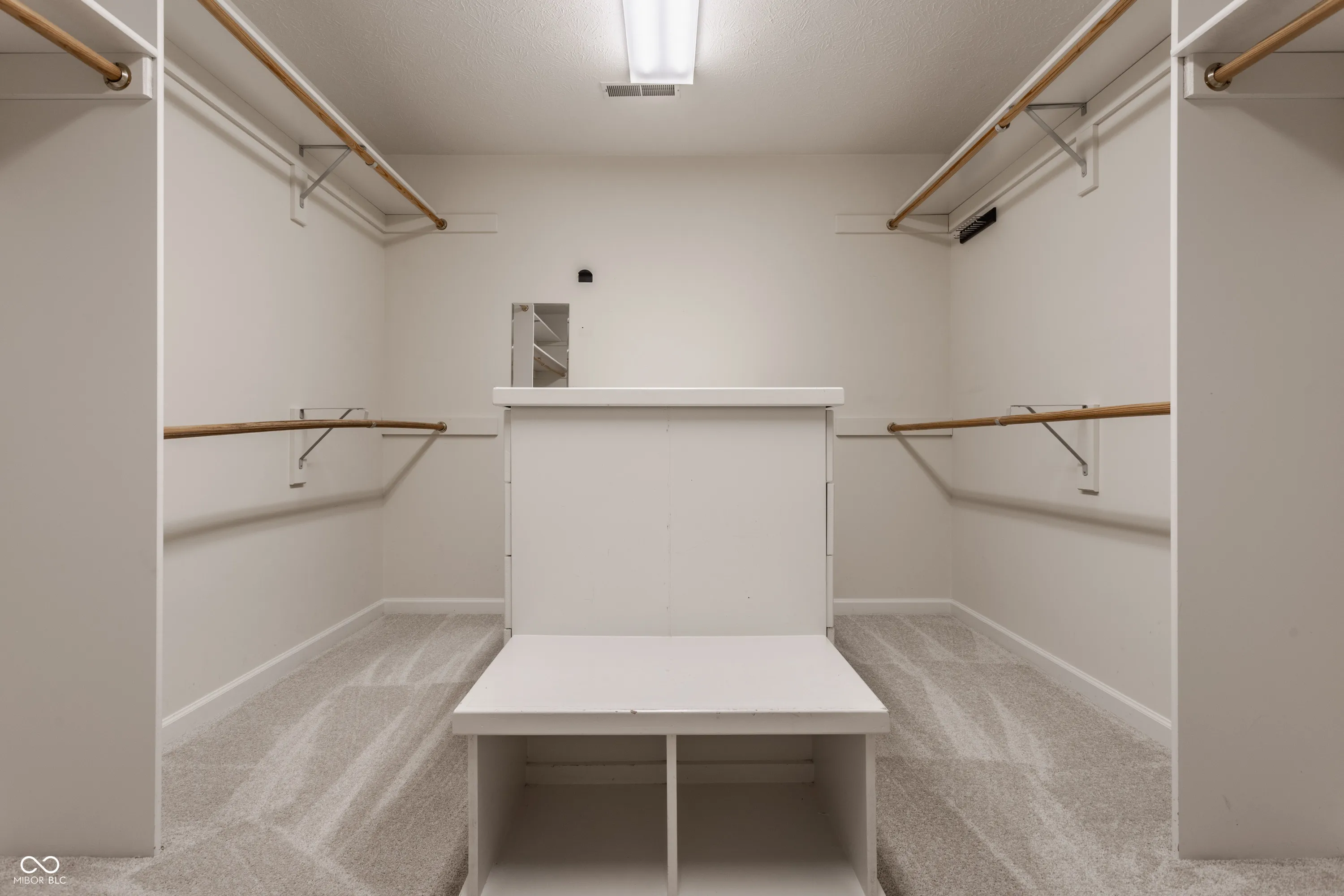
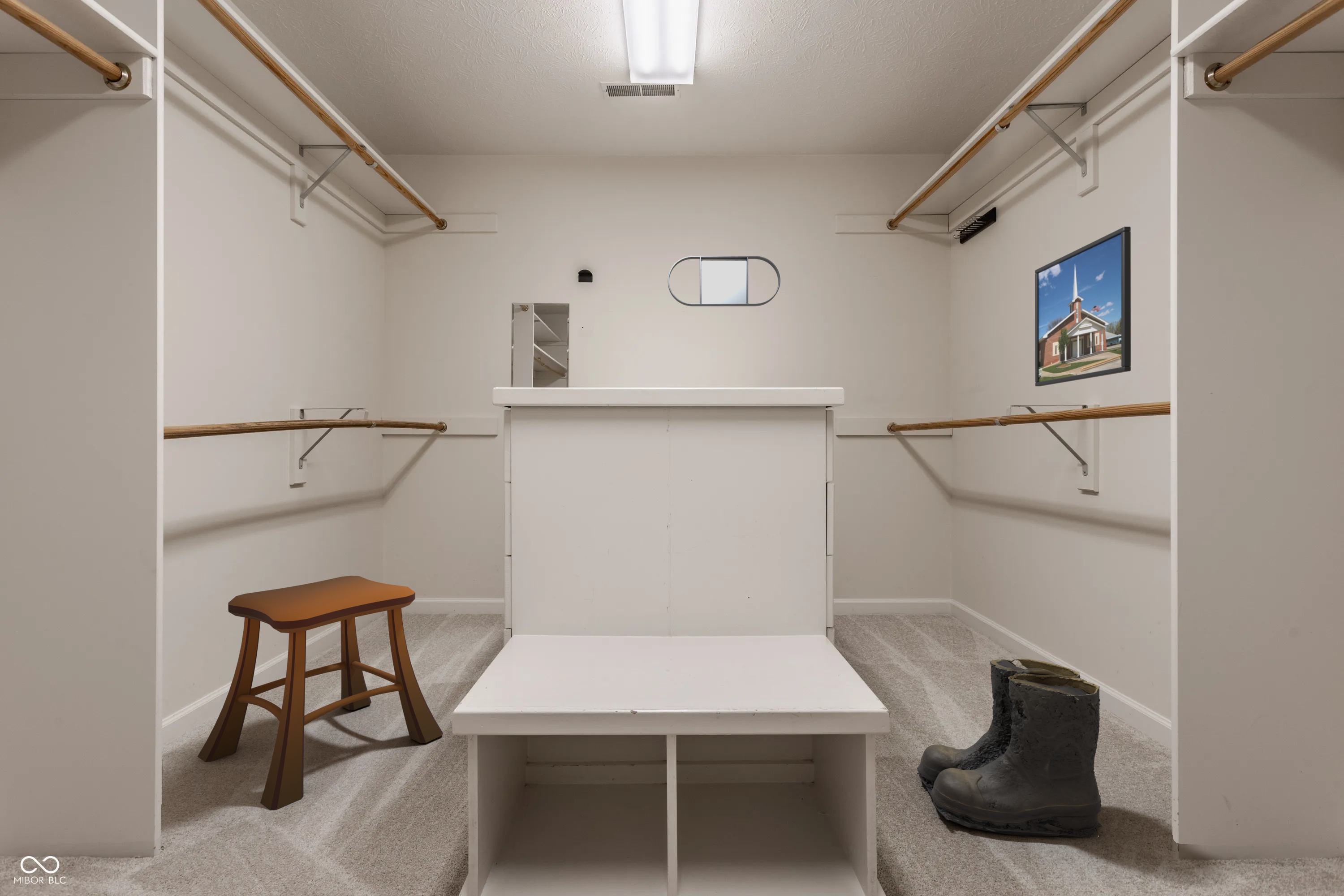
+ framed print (1077, 315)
+ stool (325, 668)
+ boots (1003, 735)
+ home mirror (724, 281)
